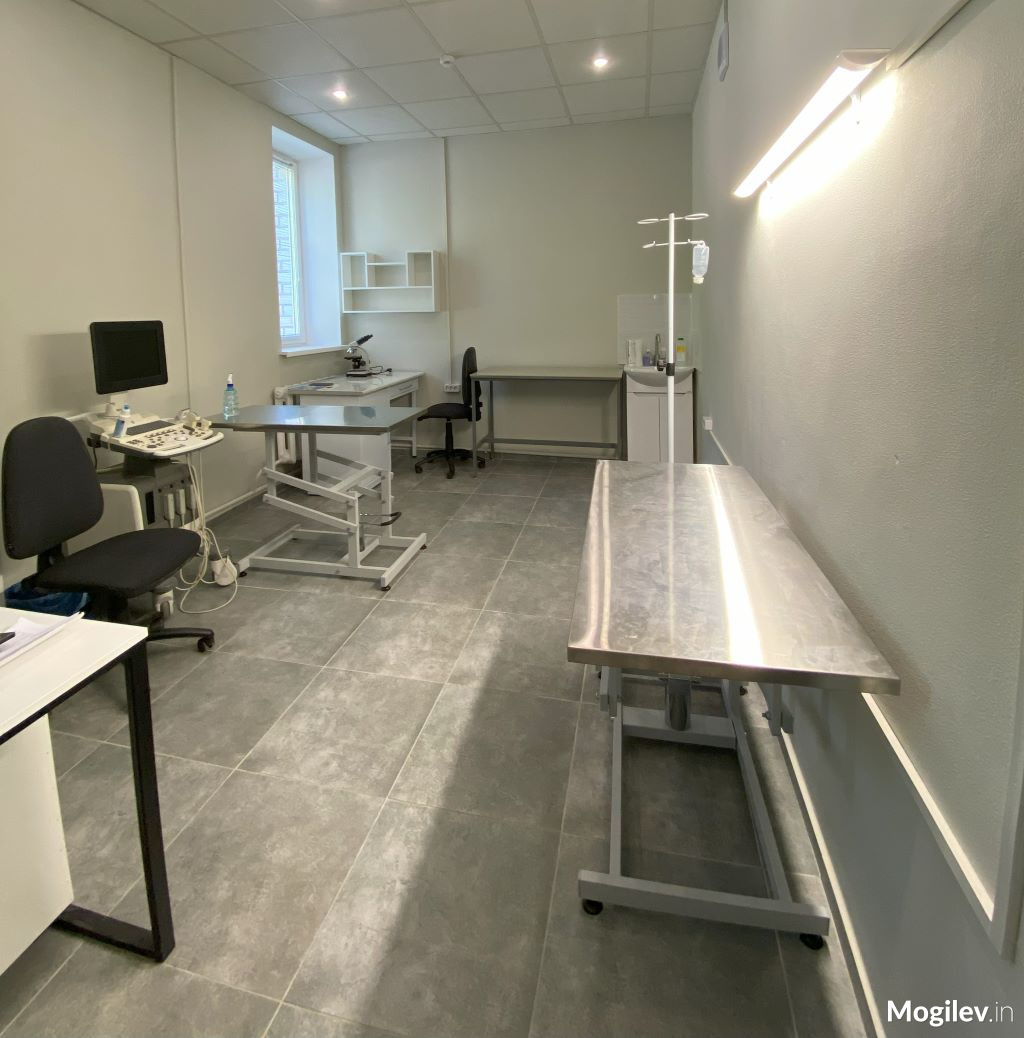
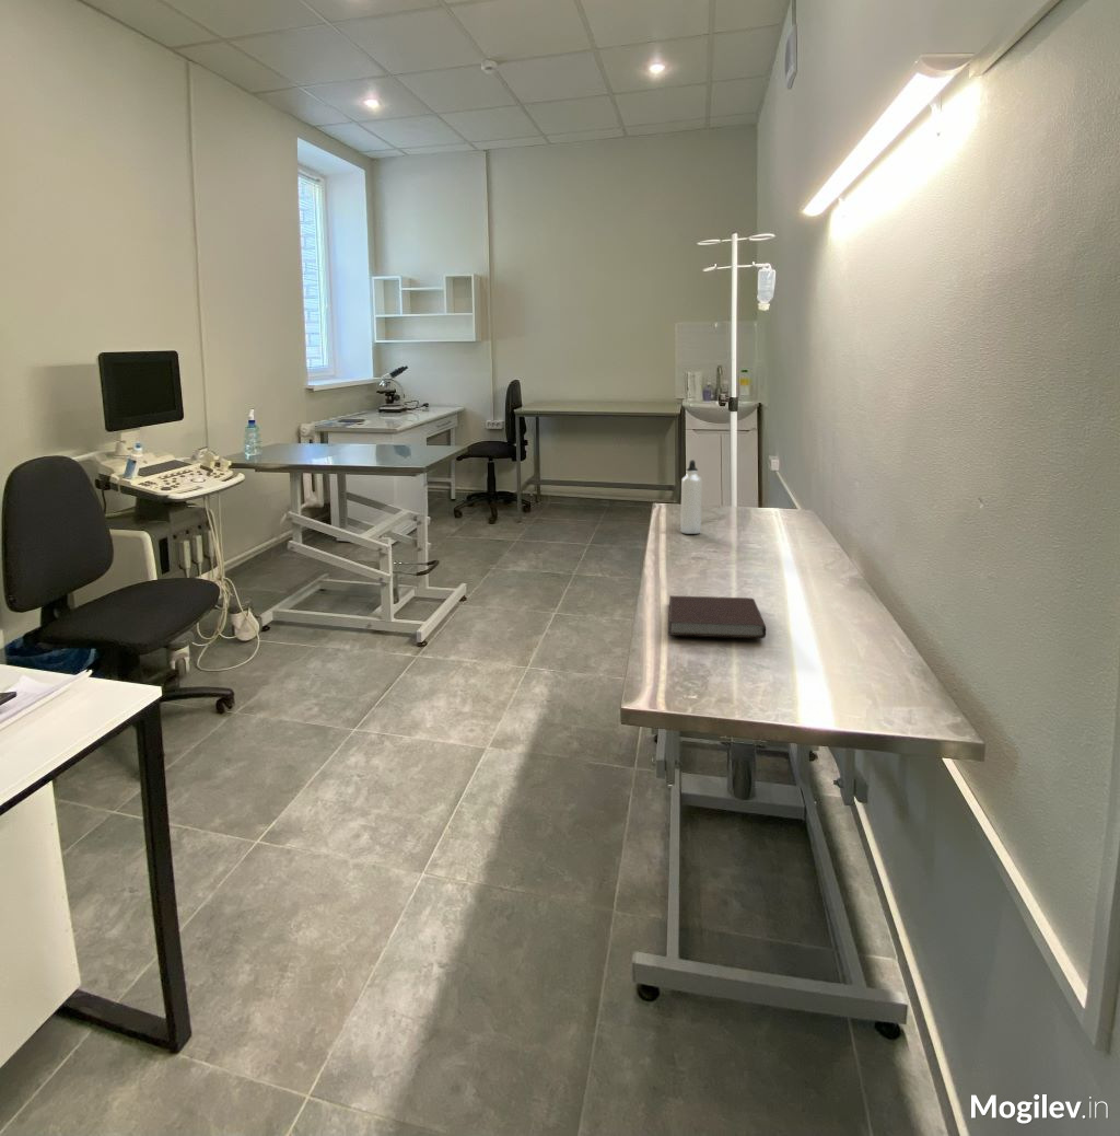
+ notebook (713, 615)
+ water bottle (691, 496)
